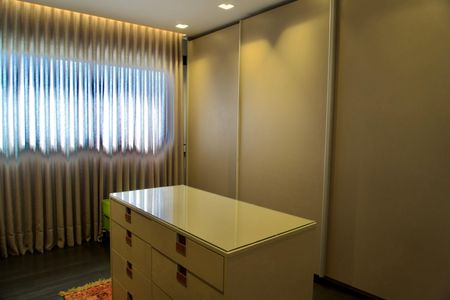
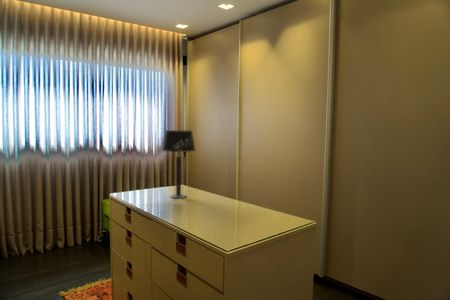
+ table lamp (178, 163)
